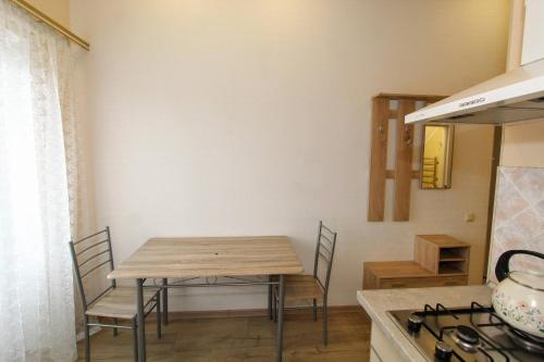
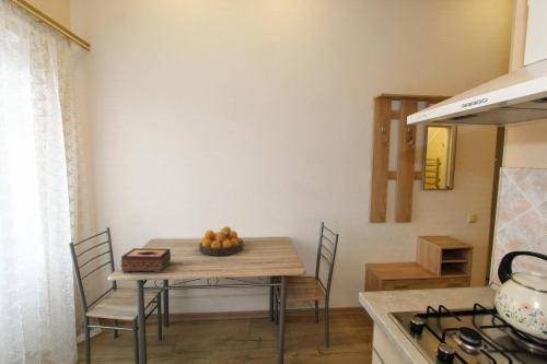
+ fruit bowl (221, 238)
+ tissue box (147, 259)
